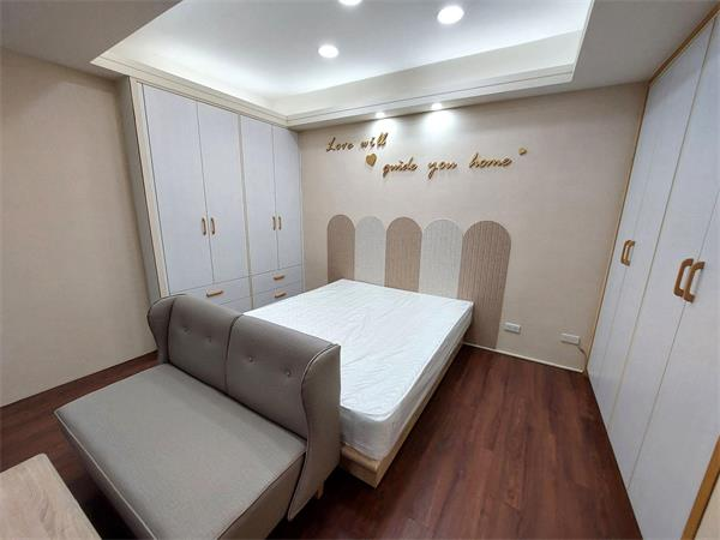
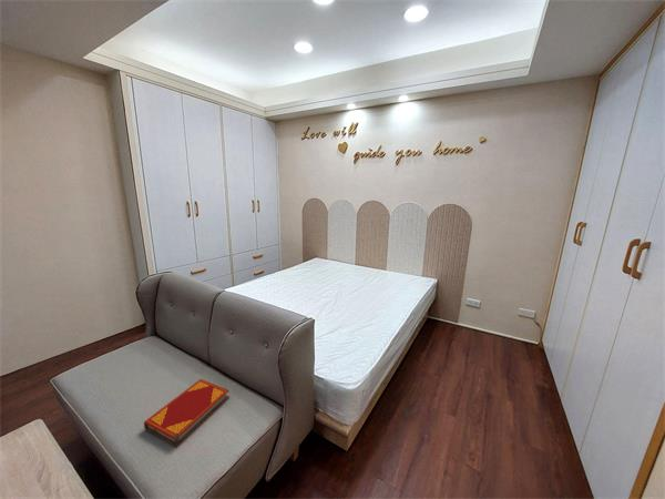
+ hardback book (190, 408)
